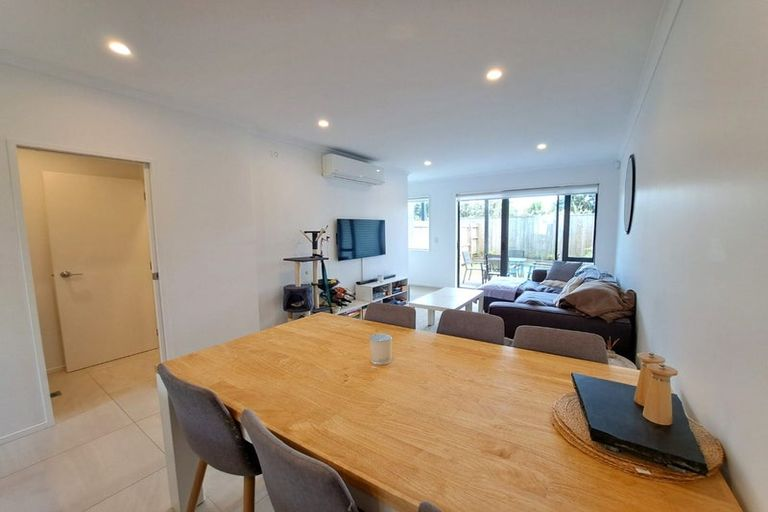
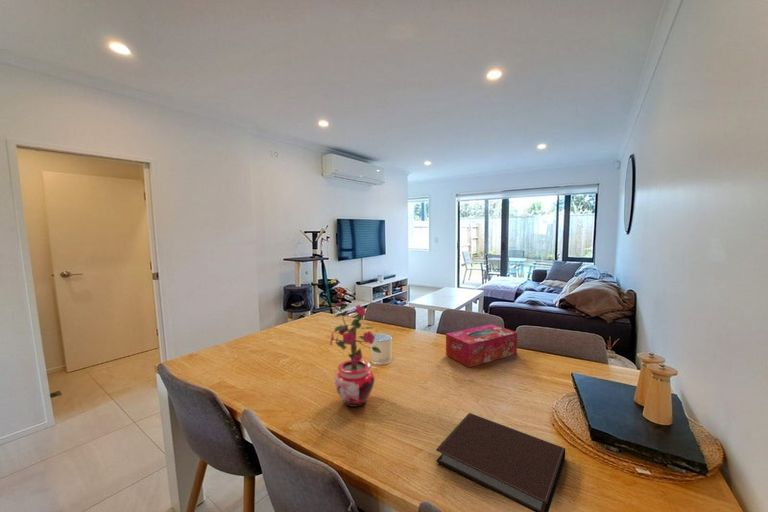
+ potted plant (356, 350)
+ tissue box (481, 343)
+ notebook (500, 454)
